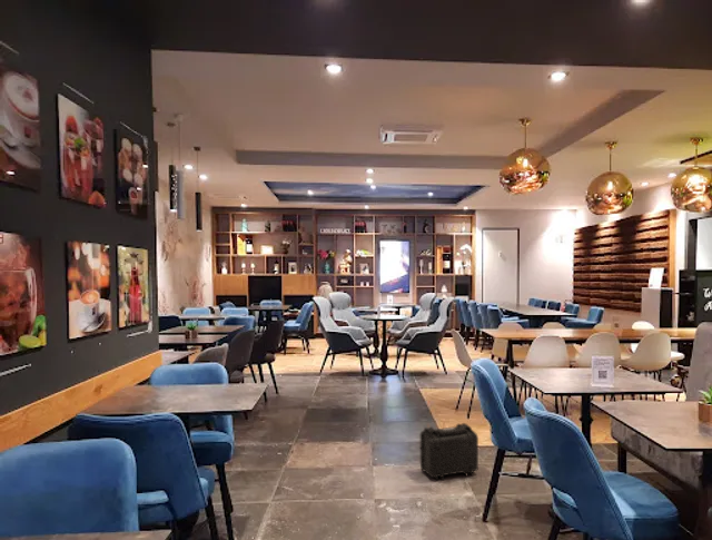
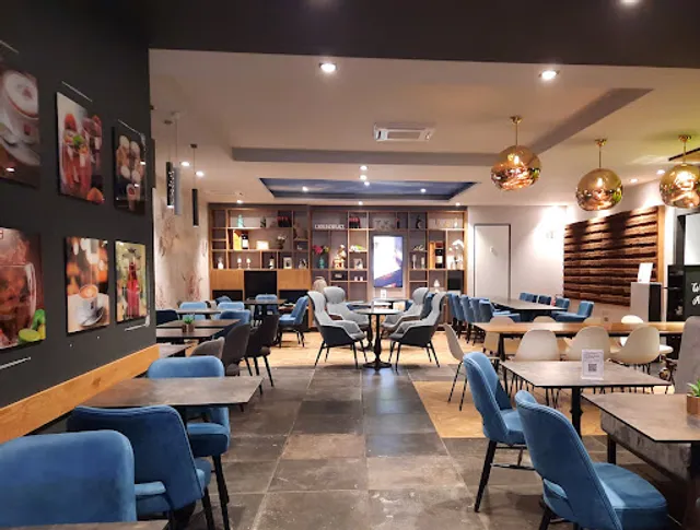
- backpack (448, 449)
